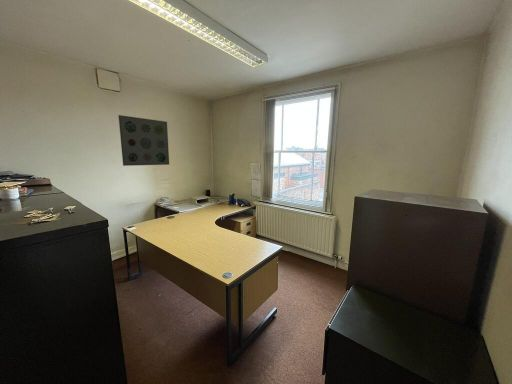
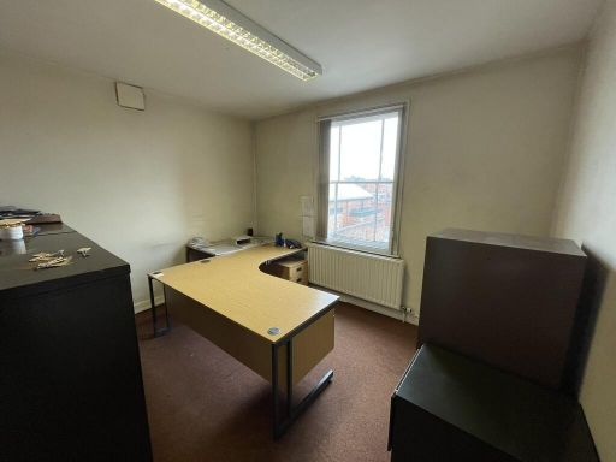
- wall art (146, 142)
